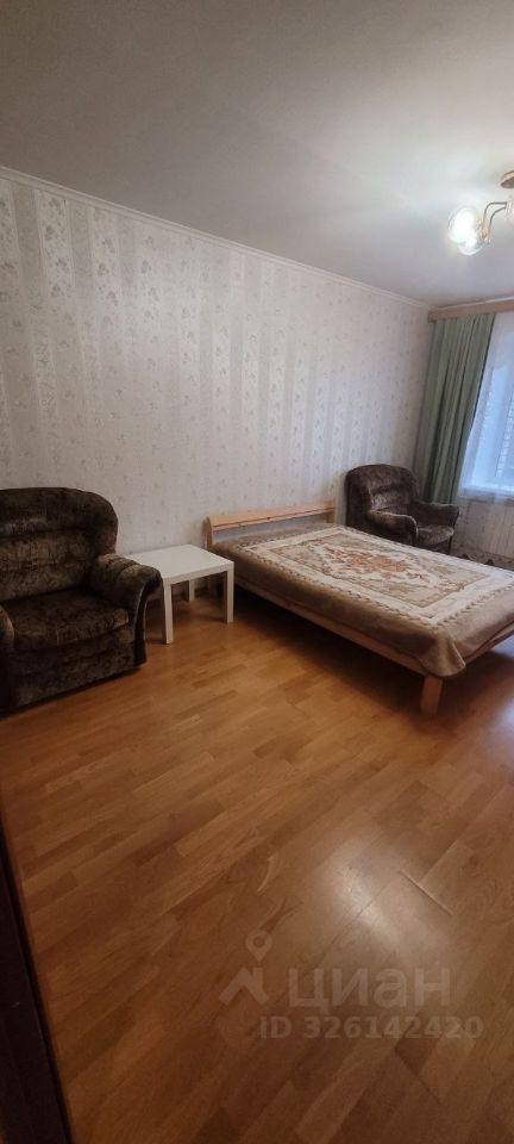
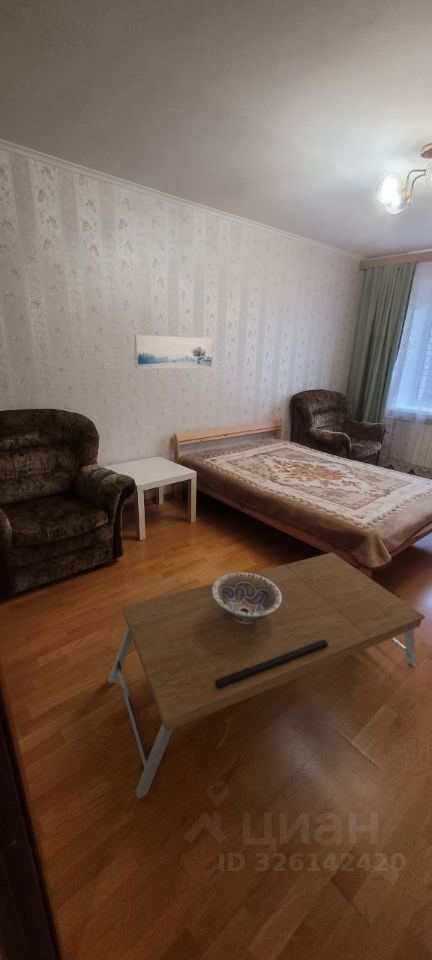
+ decorative bowl (246, 598)
+ coffee table (270, 641)
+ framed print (176, 352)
